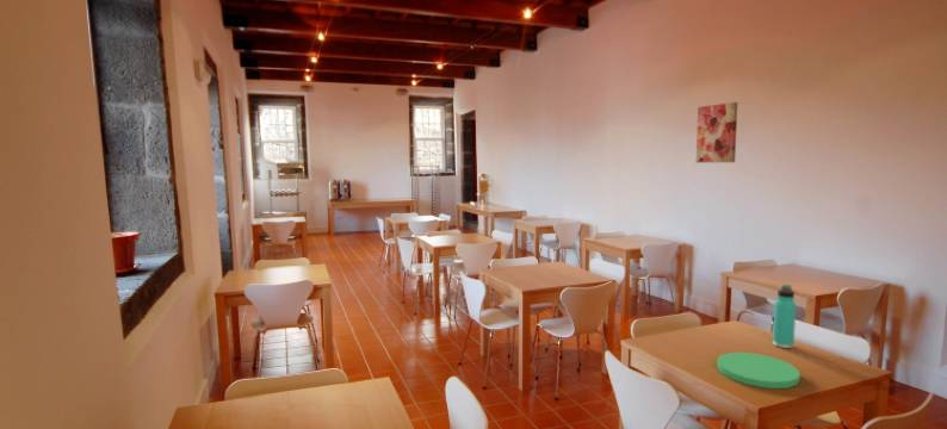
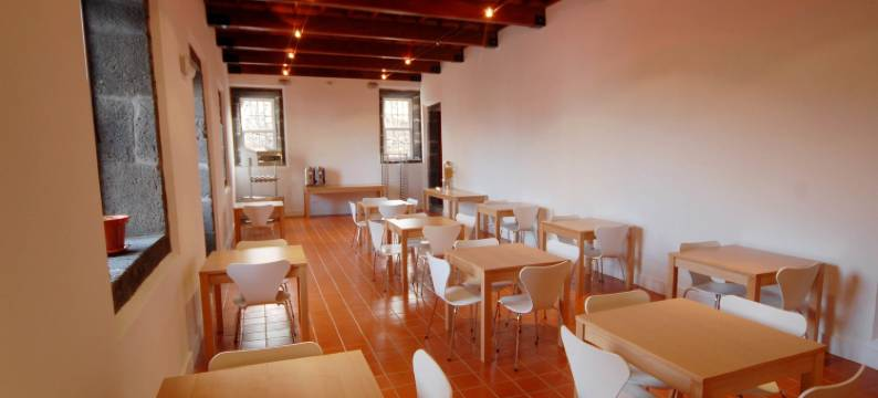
- wall art (716, 133)
- thermos bottle (784, 316)
- plate (756, 368)
